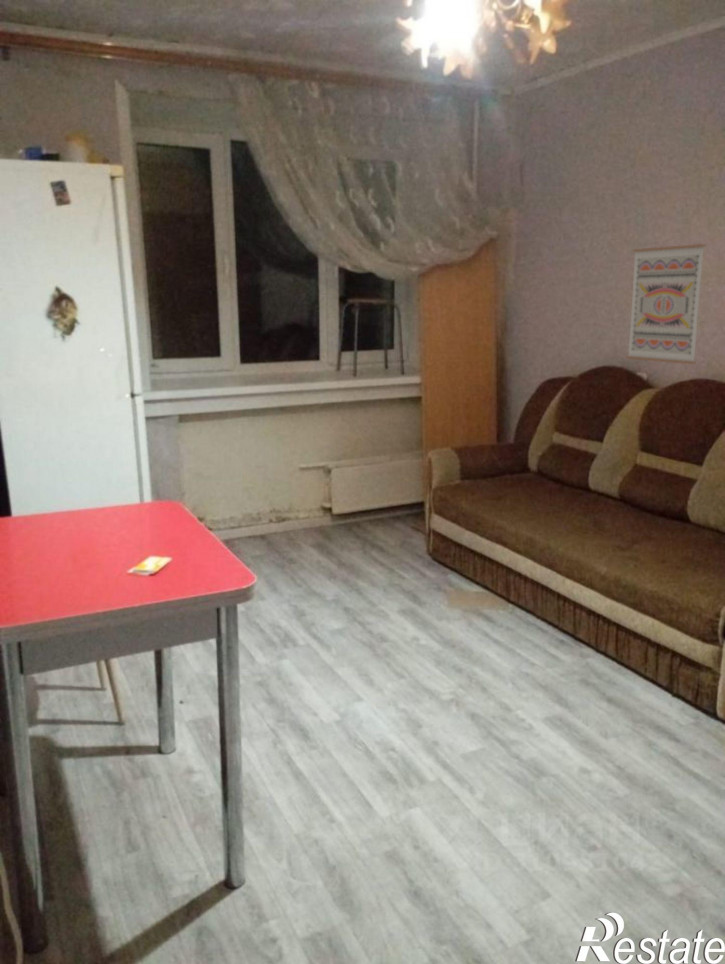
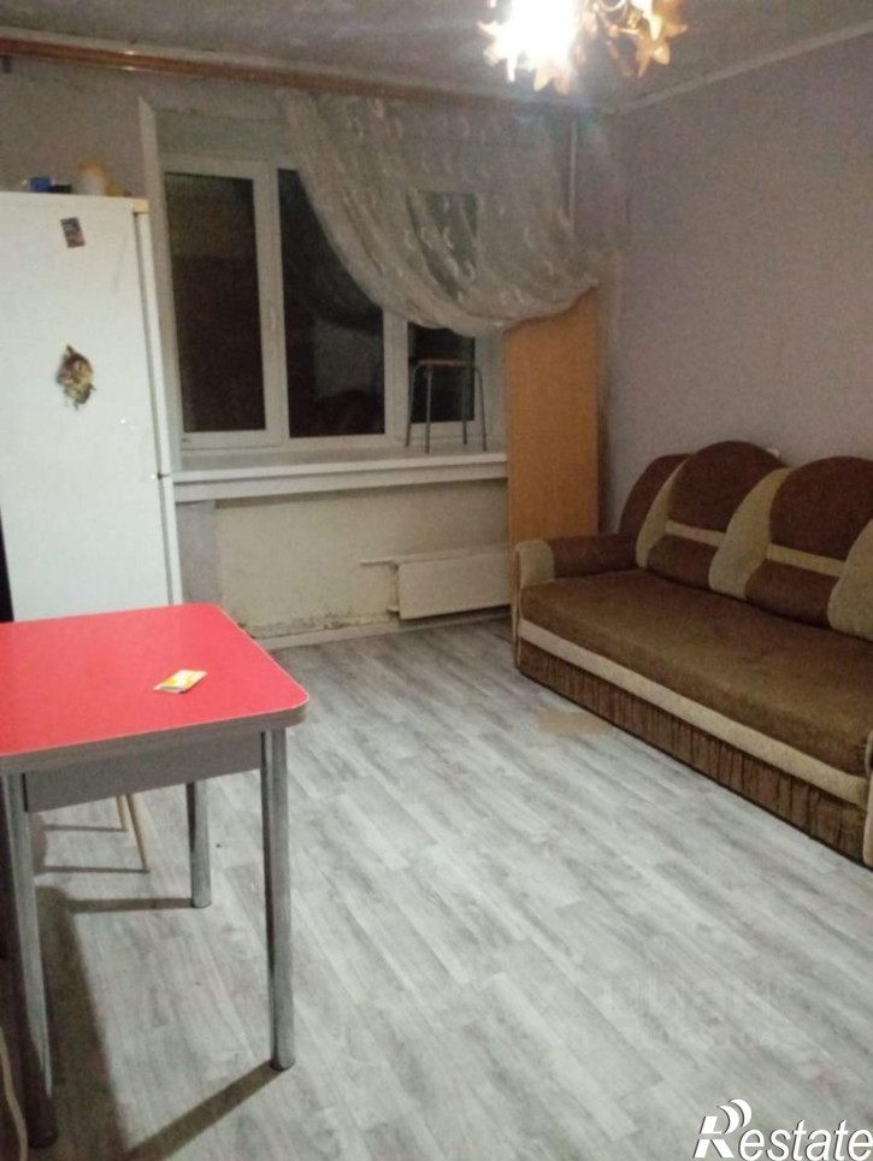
- wall art (663, 304)
